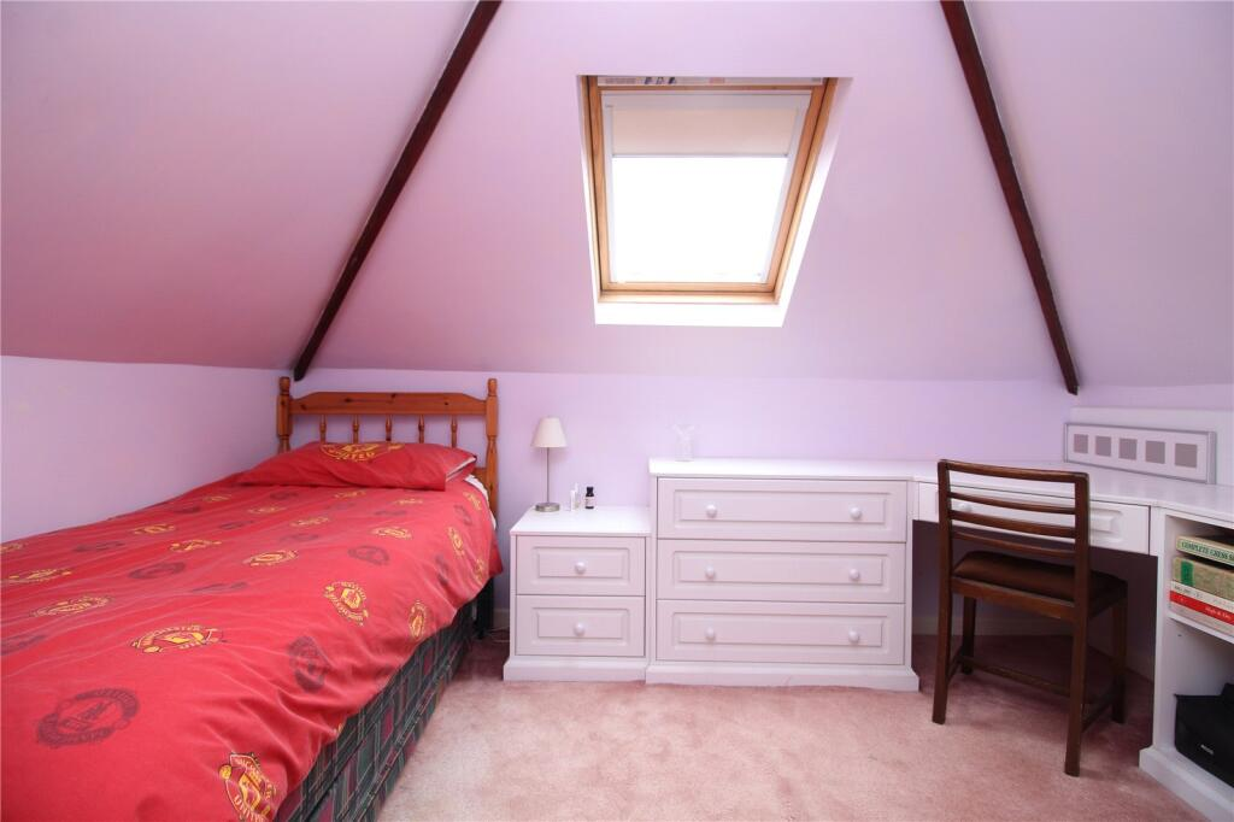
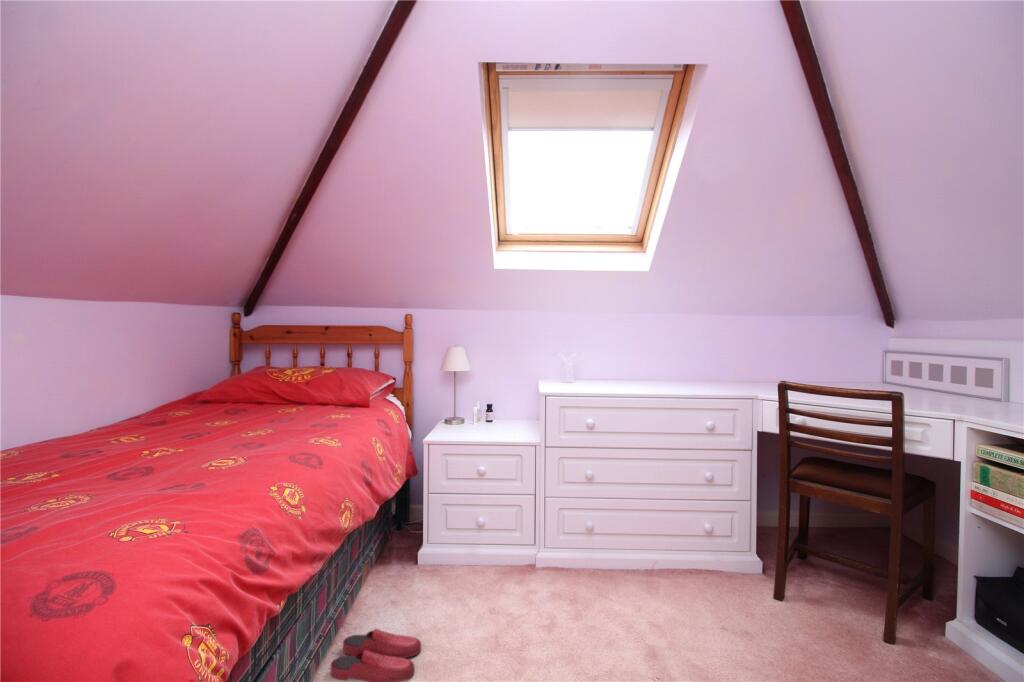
+ slippers (377, 650)
